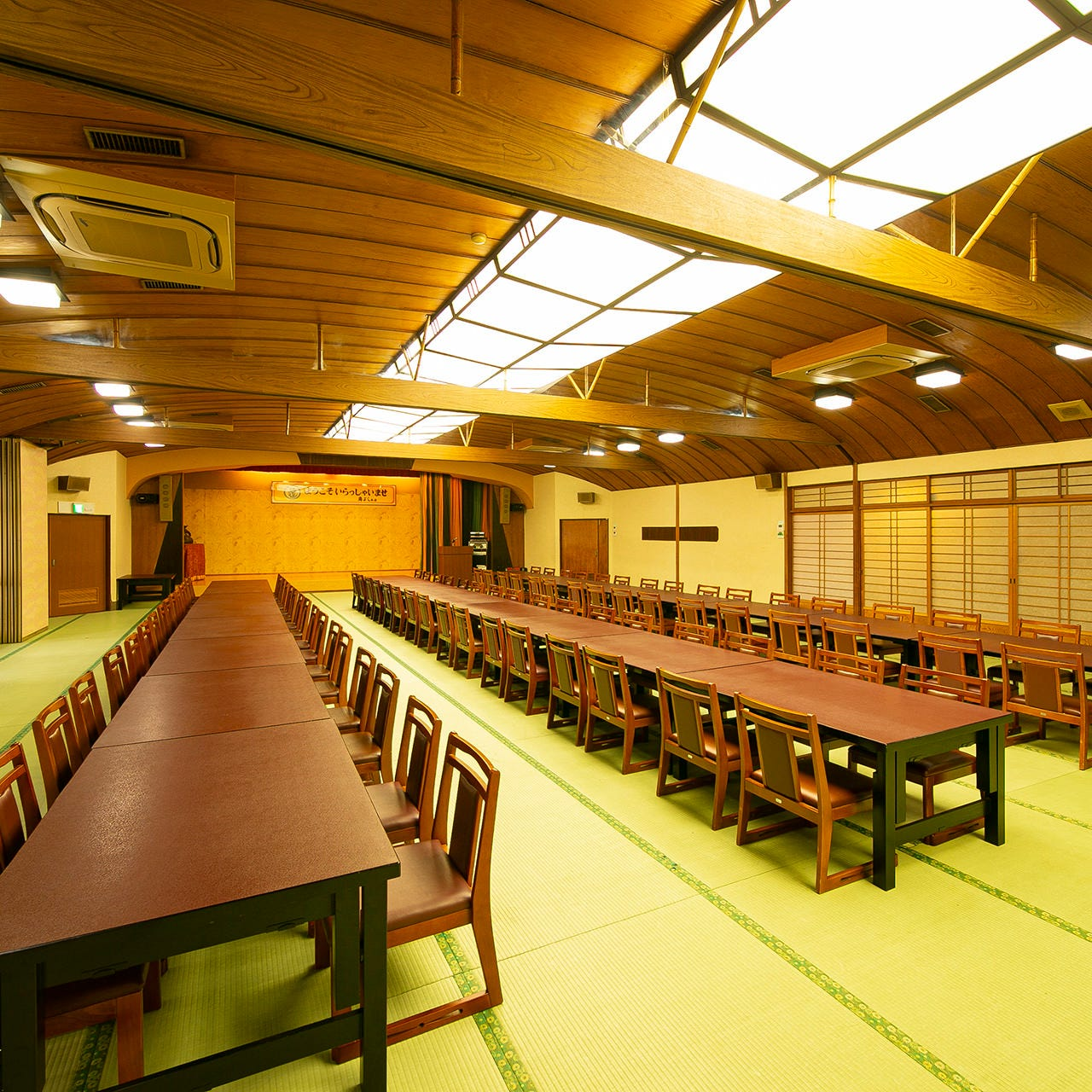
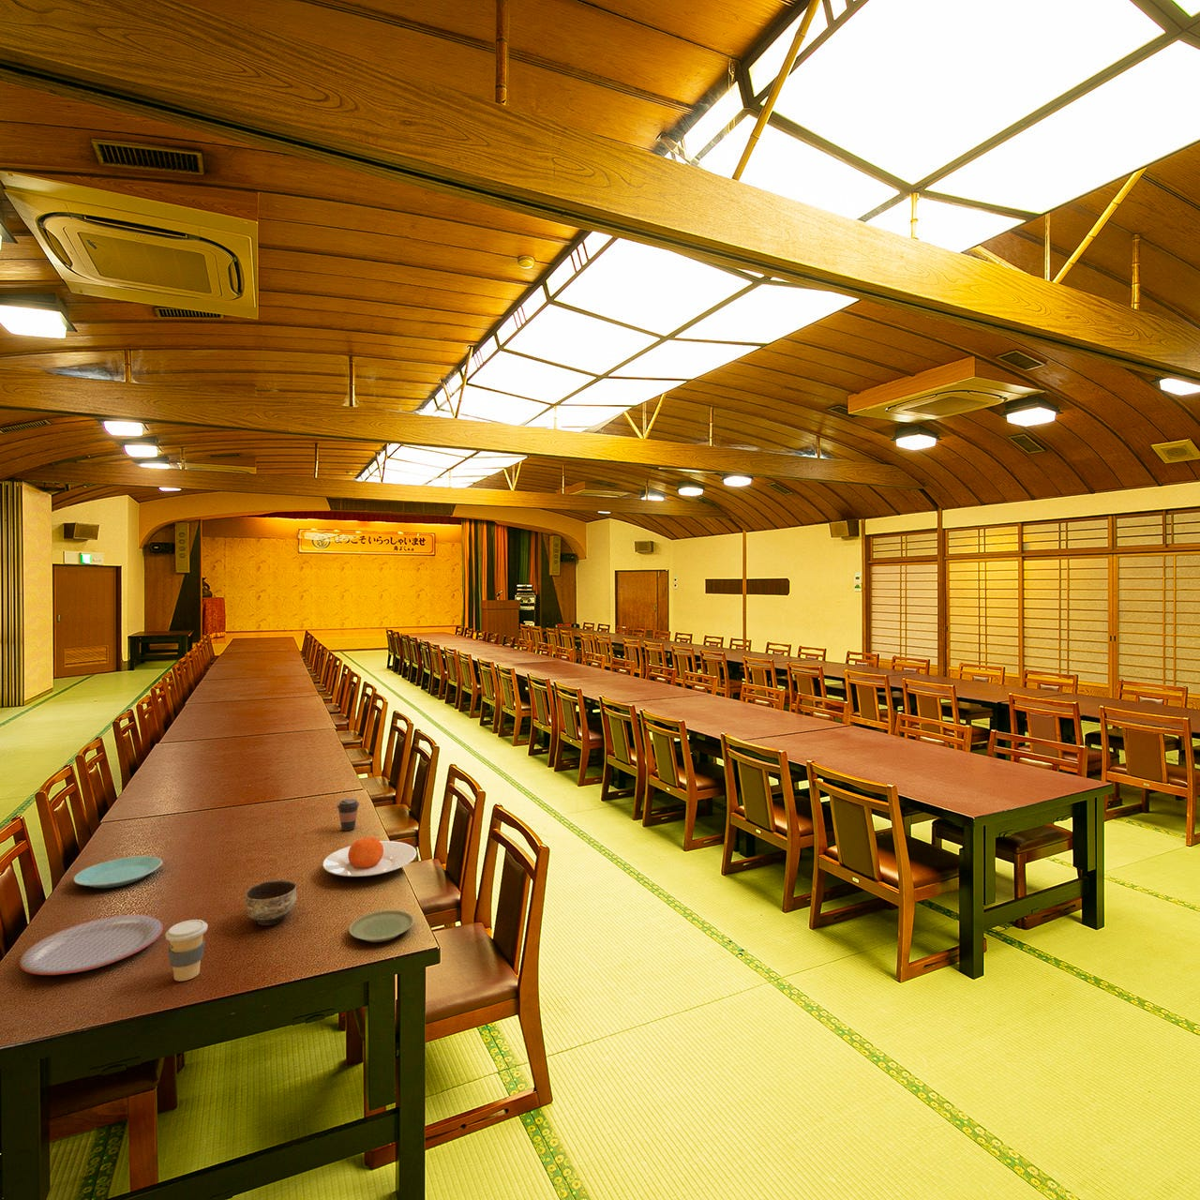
+ ceramic bowl (271, 903)
+ coffee cup (348, 814)
+ plate (381, 927)
+ coffee cup (187, 951)
+ plate (119, 873)
+ plate (95, 946)
+ plate (370, 854)
